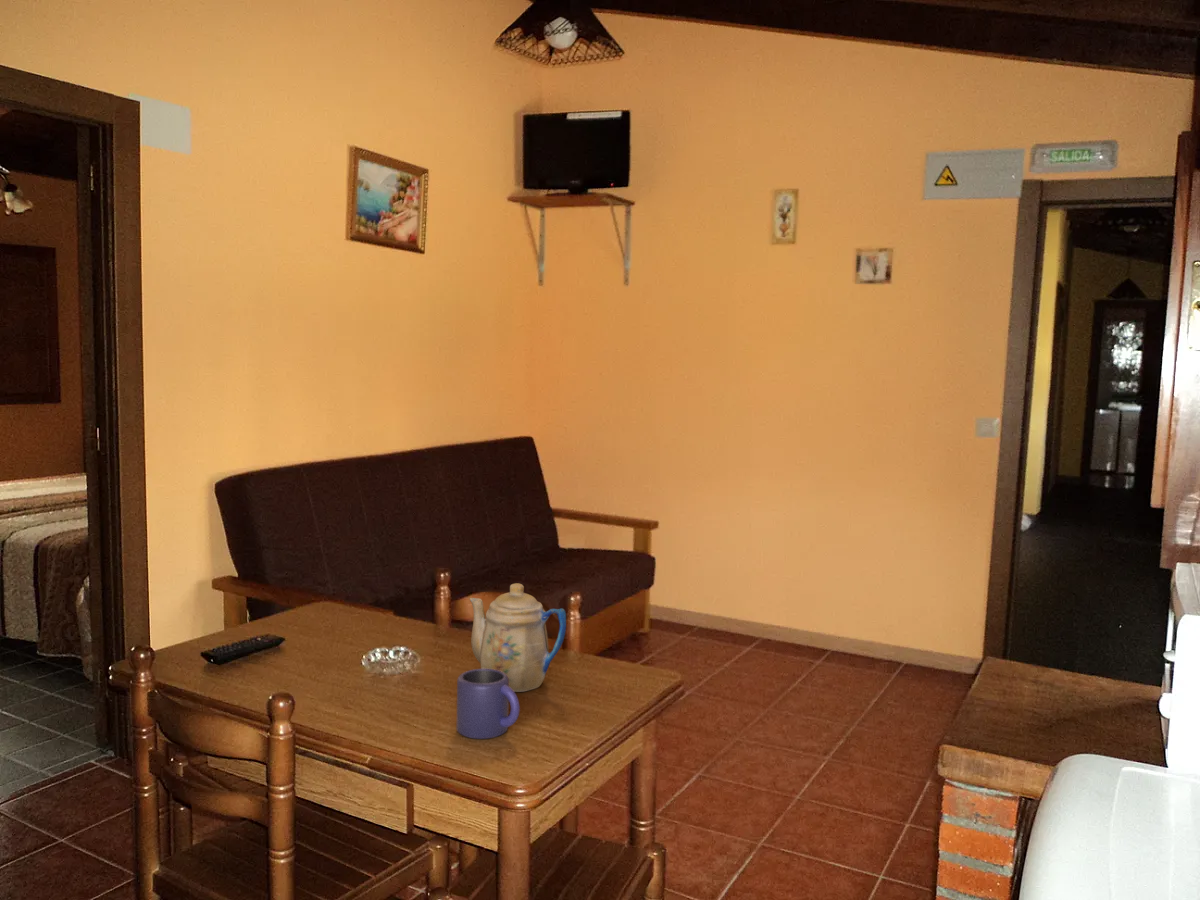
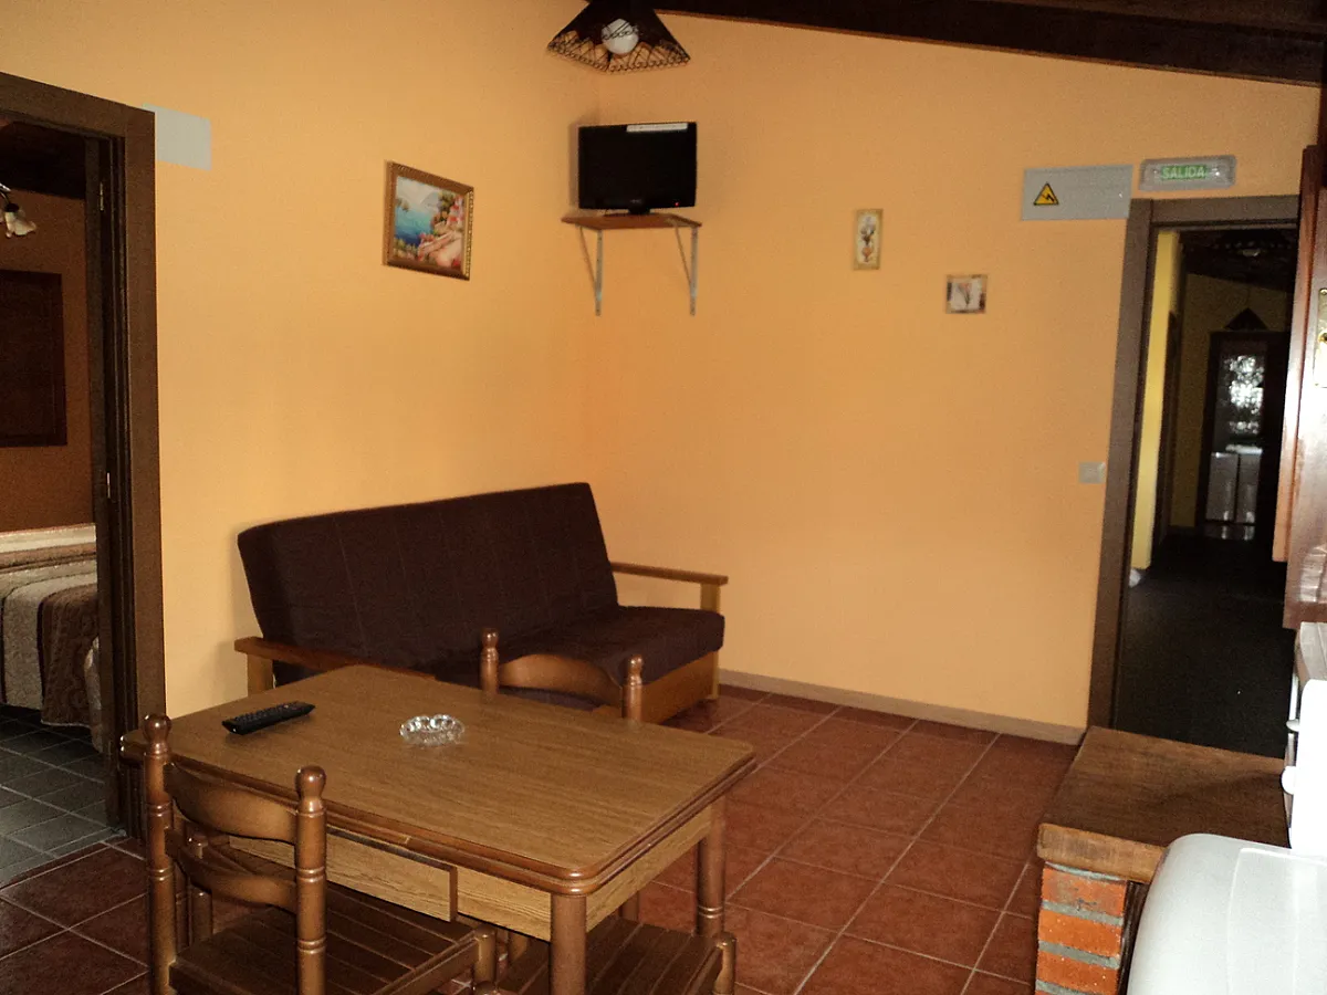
- teapot (515, 634)
- mug (490, 704)
